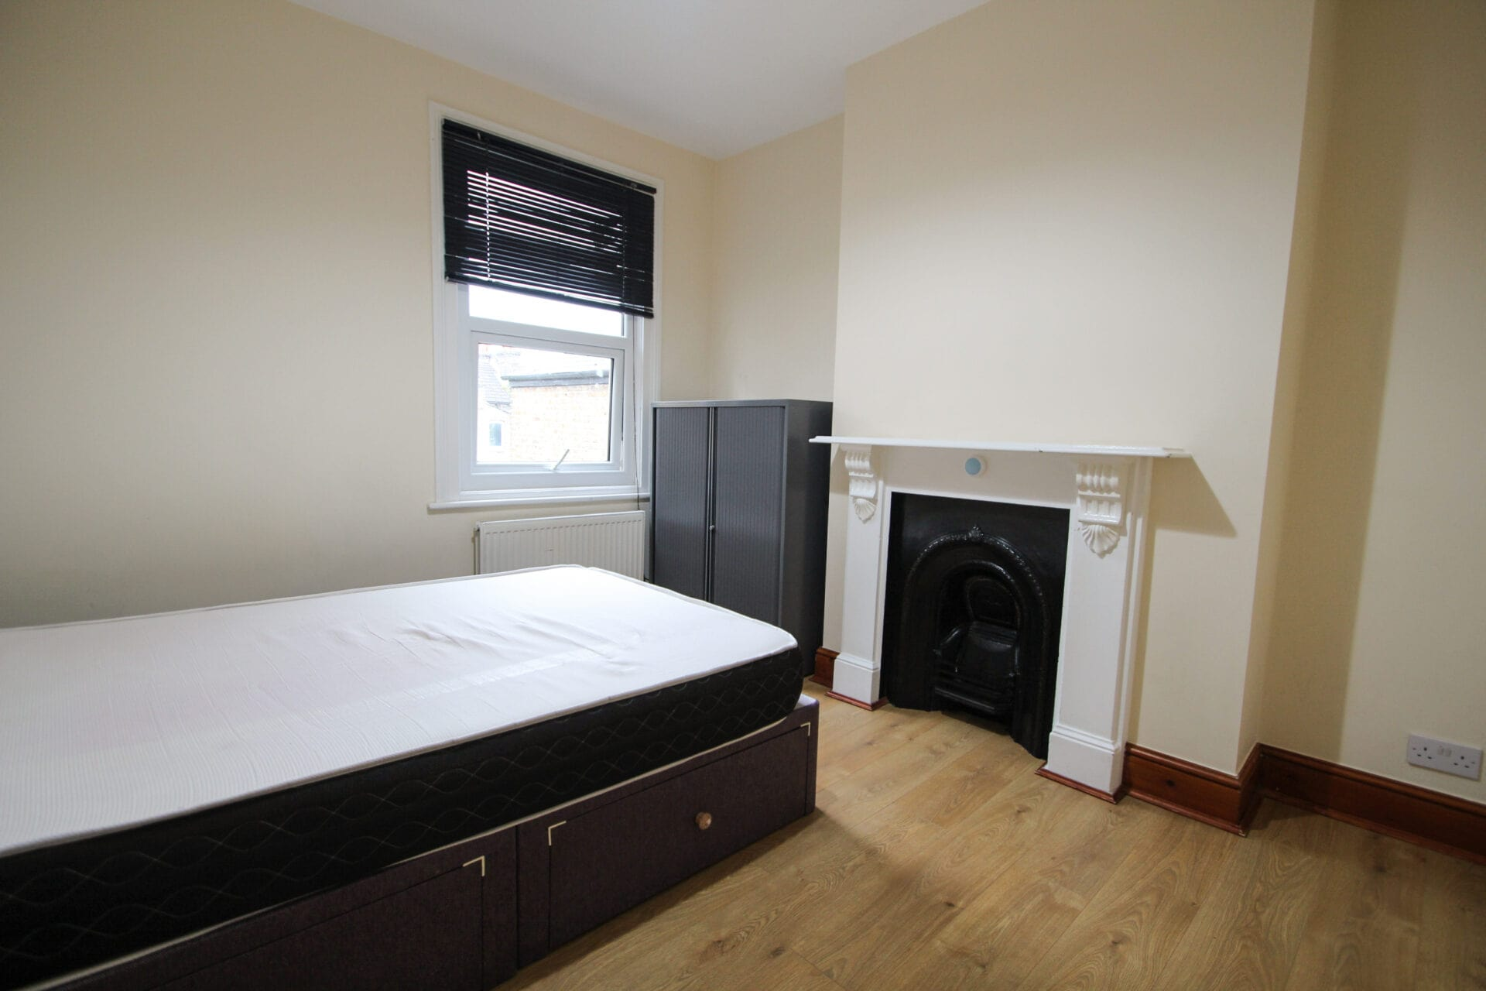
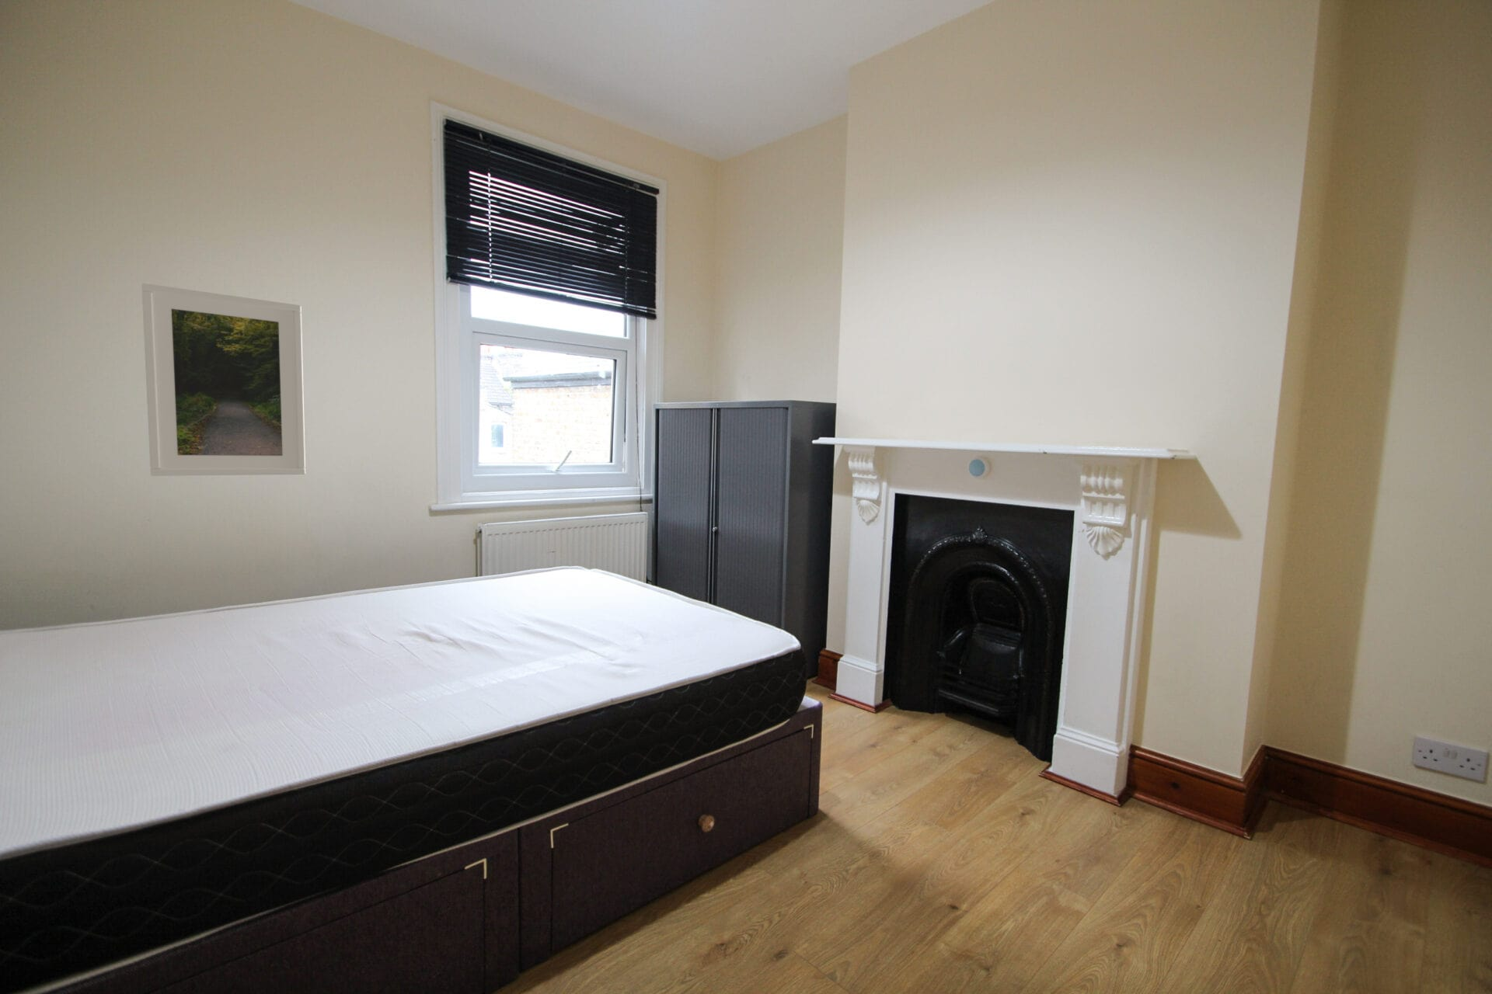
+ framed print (229, 386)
